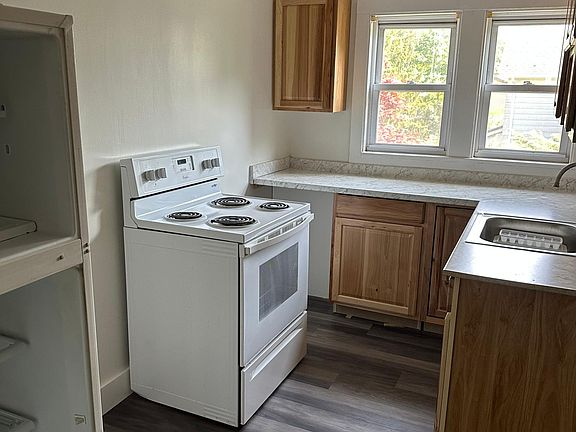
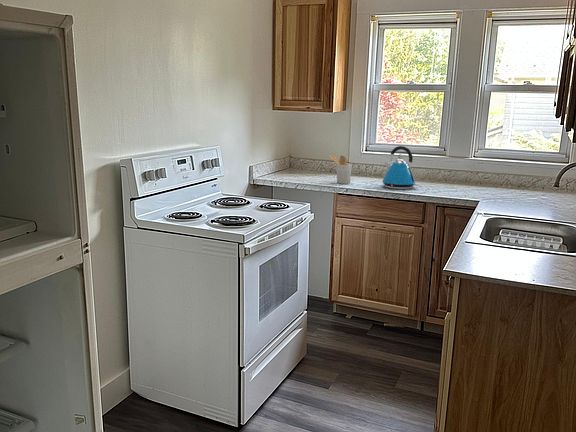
+ kettle (400, 166)
+ utensil holder (340, 168)
